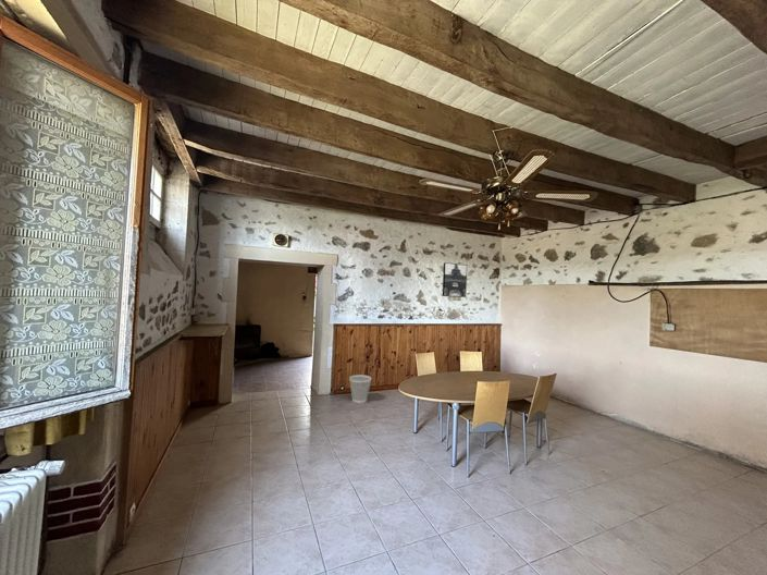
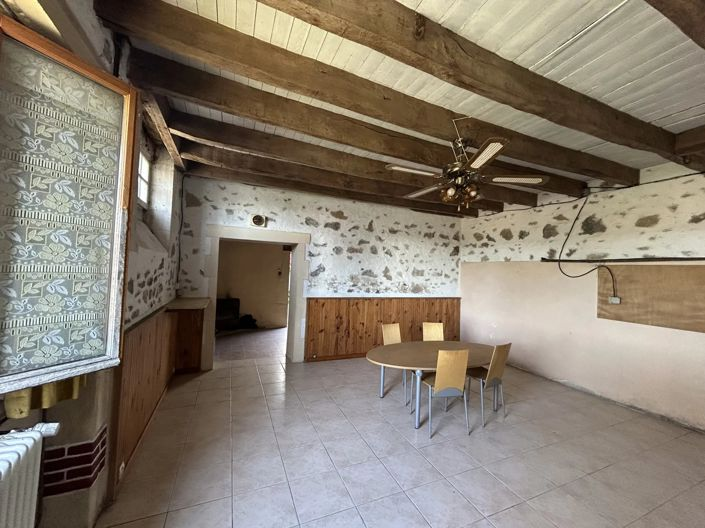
- wall art (455, 280)
- wastebasket (359, 389)
